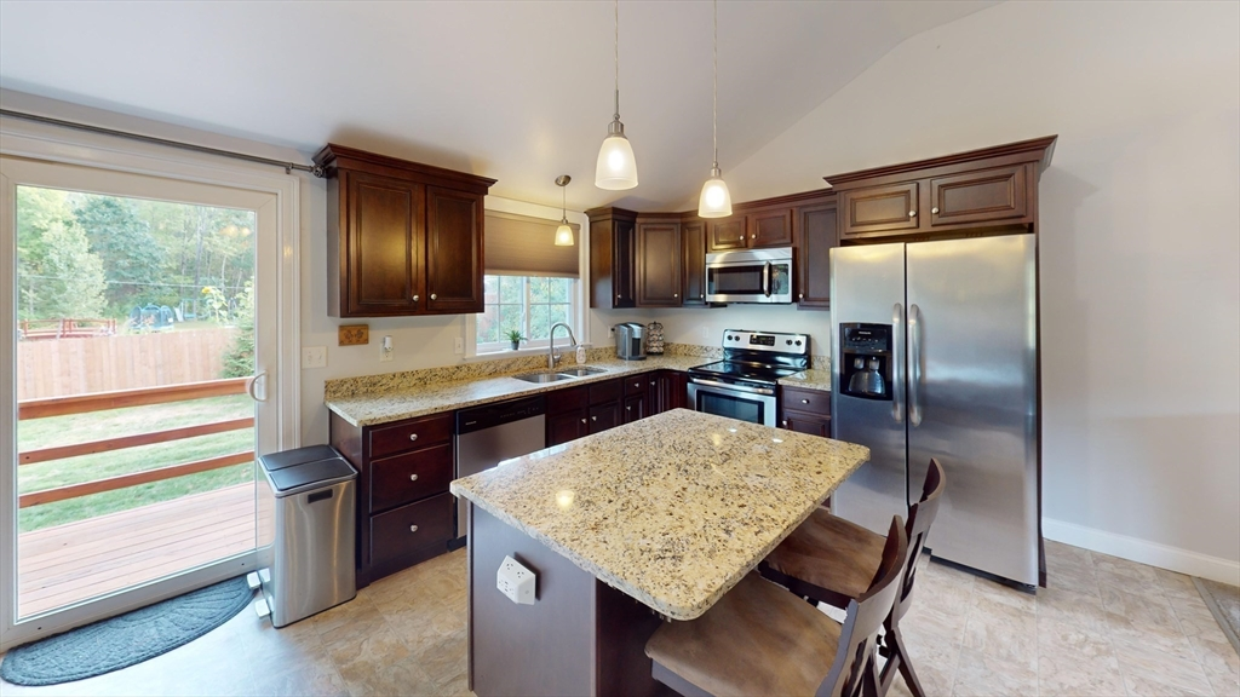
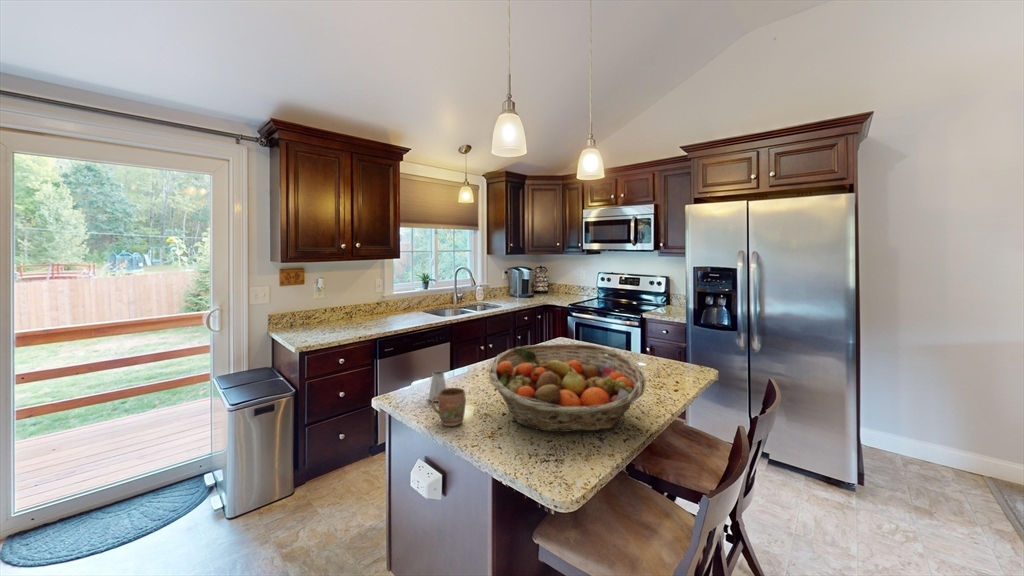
+ saltshaker (438, 384)
+ fruit basket (565, 383)
+ mug (450, 406)
